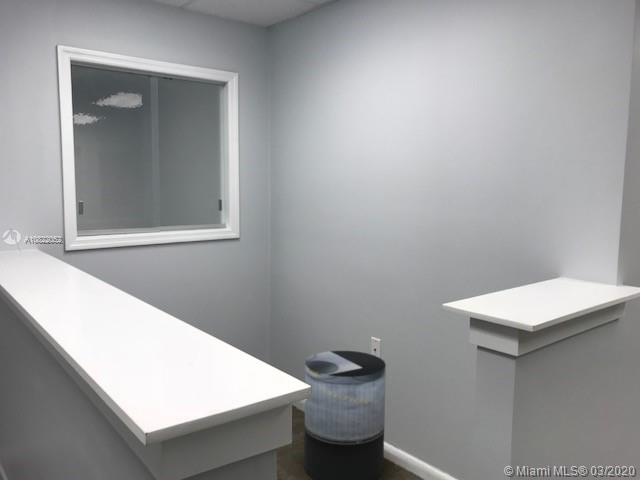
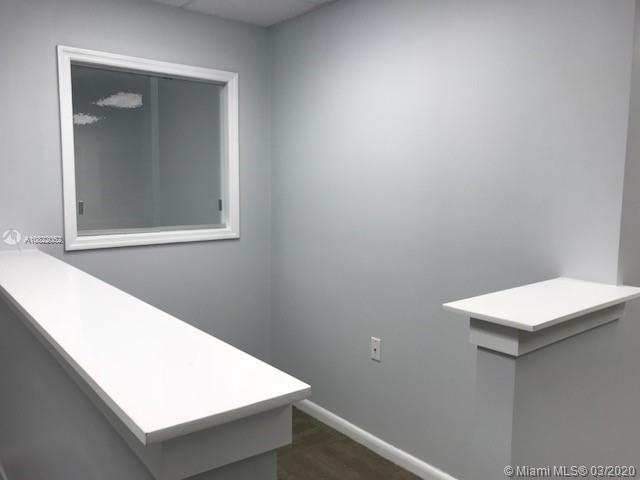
- trash can (344, 414)
